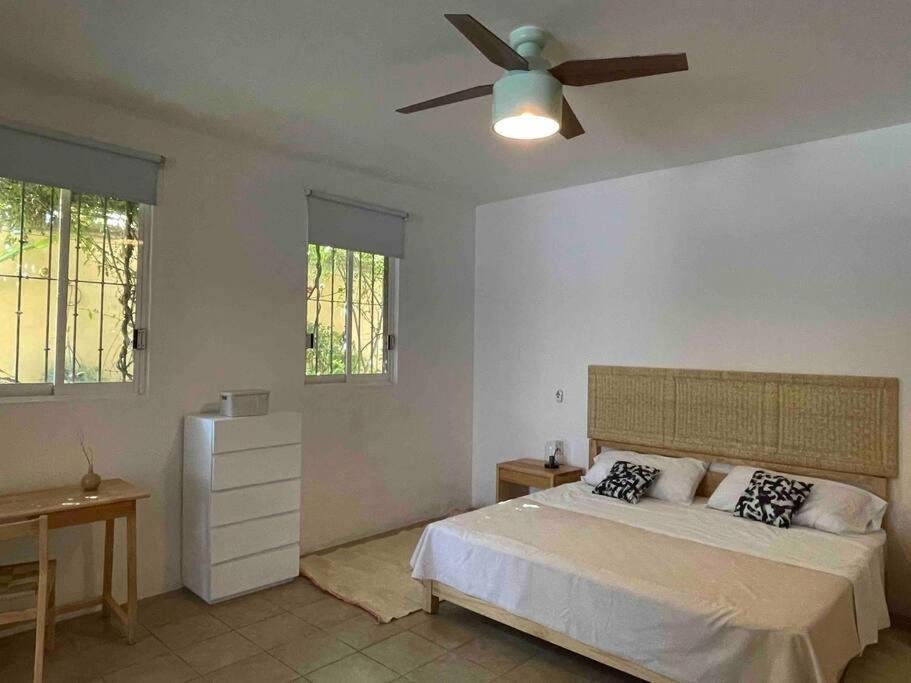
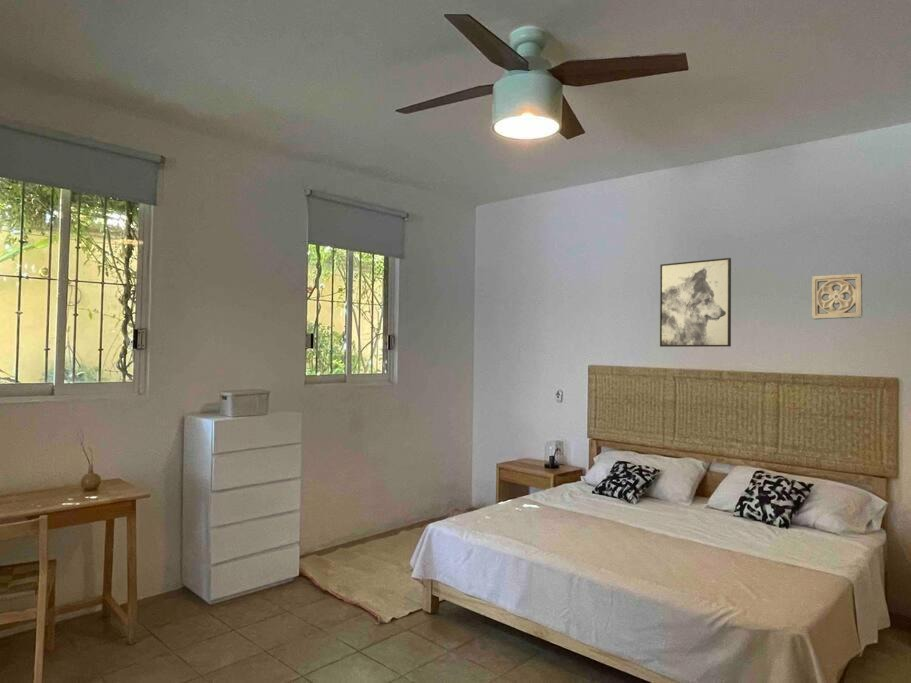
+ wall art (694, 303)
+ wall ornament (836, 297)
